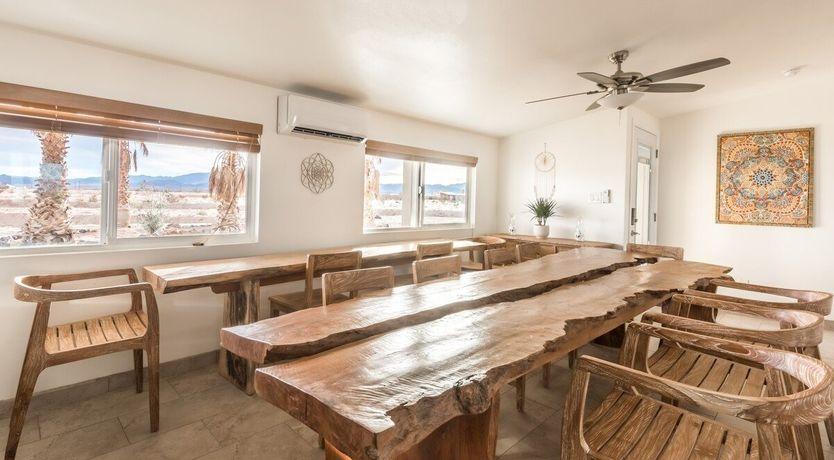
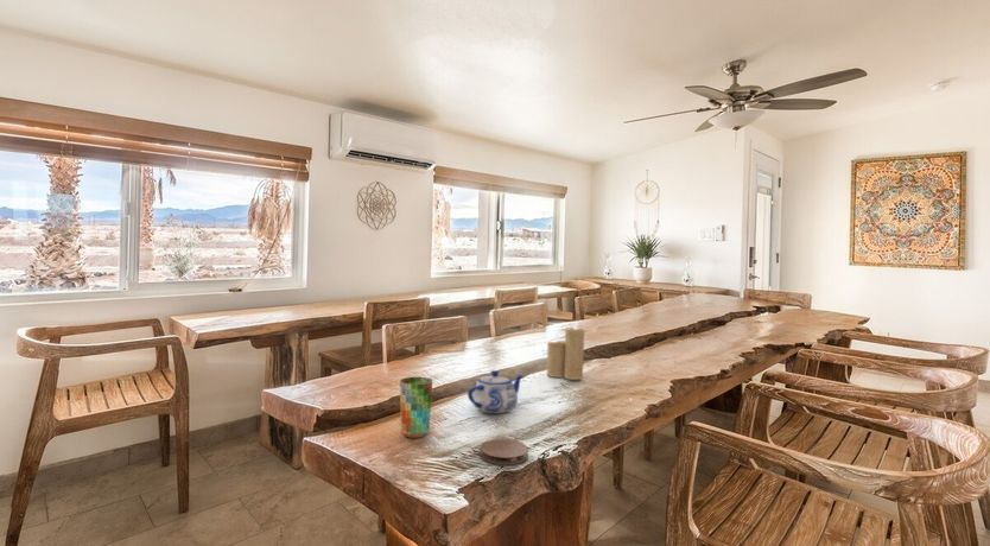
+ coaster (503, 451)
+ candle (565, 348)
+ cup (415, 407)
+ teapot (497, 389)
